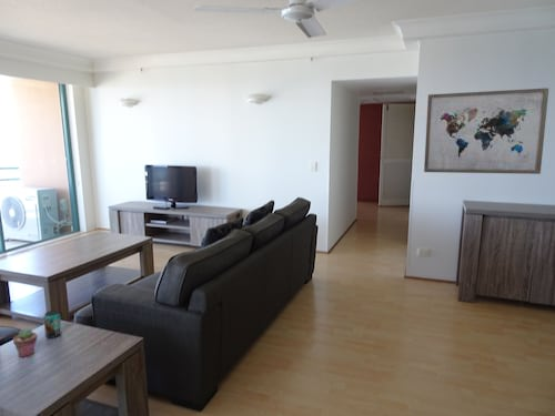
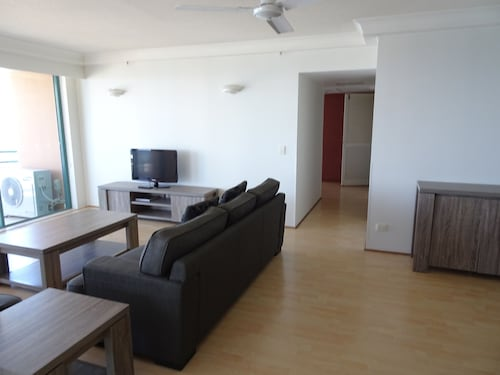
- wall art (482, 132)
- potted succulent (26, 341)
- beverage can (52, 324)
